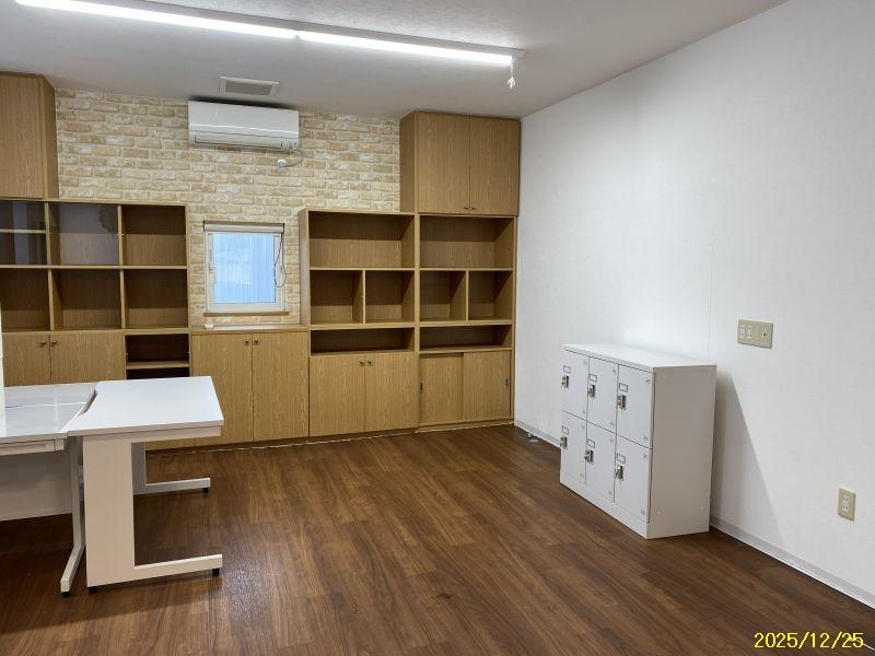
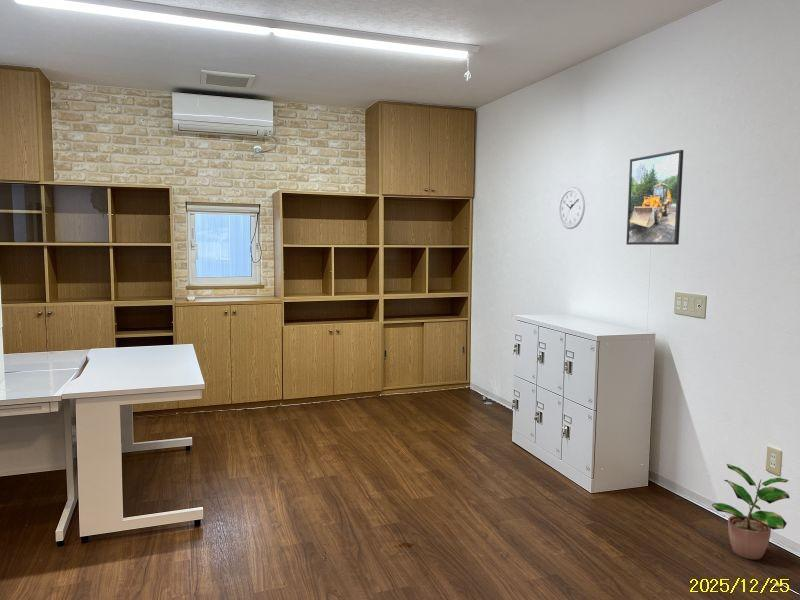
+ wall clock (570, 208)
+ potted plant (753, 513)
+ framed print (653, 200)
